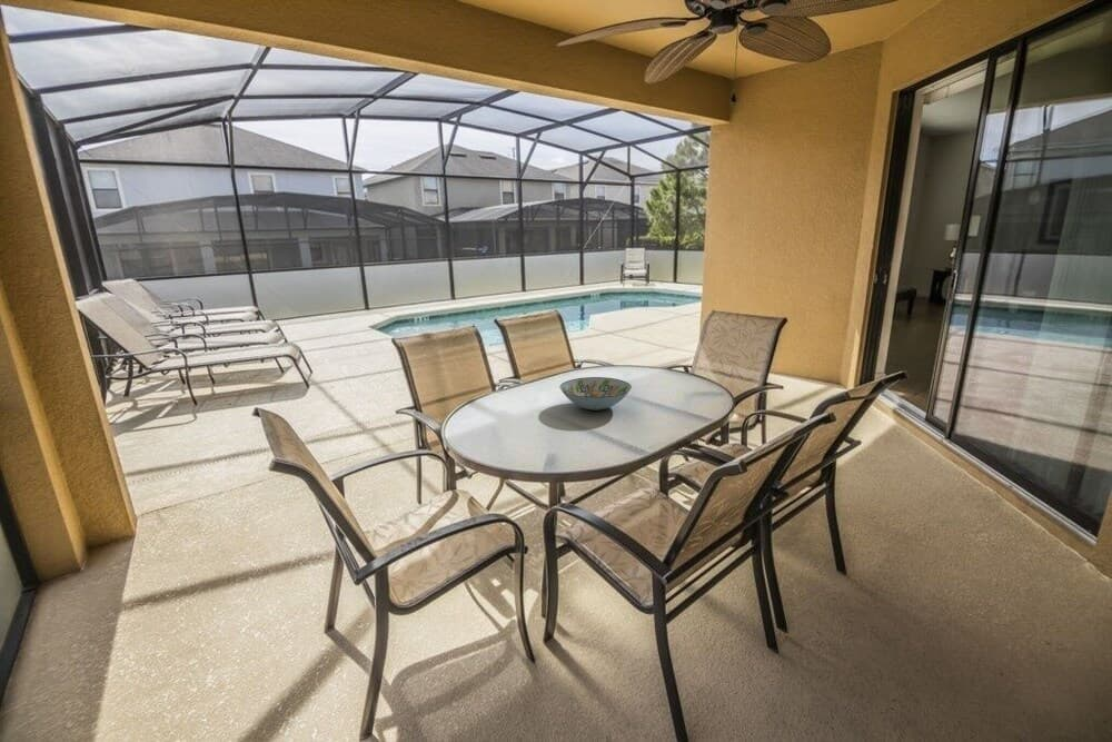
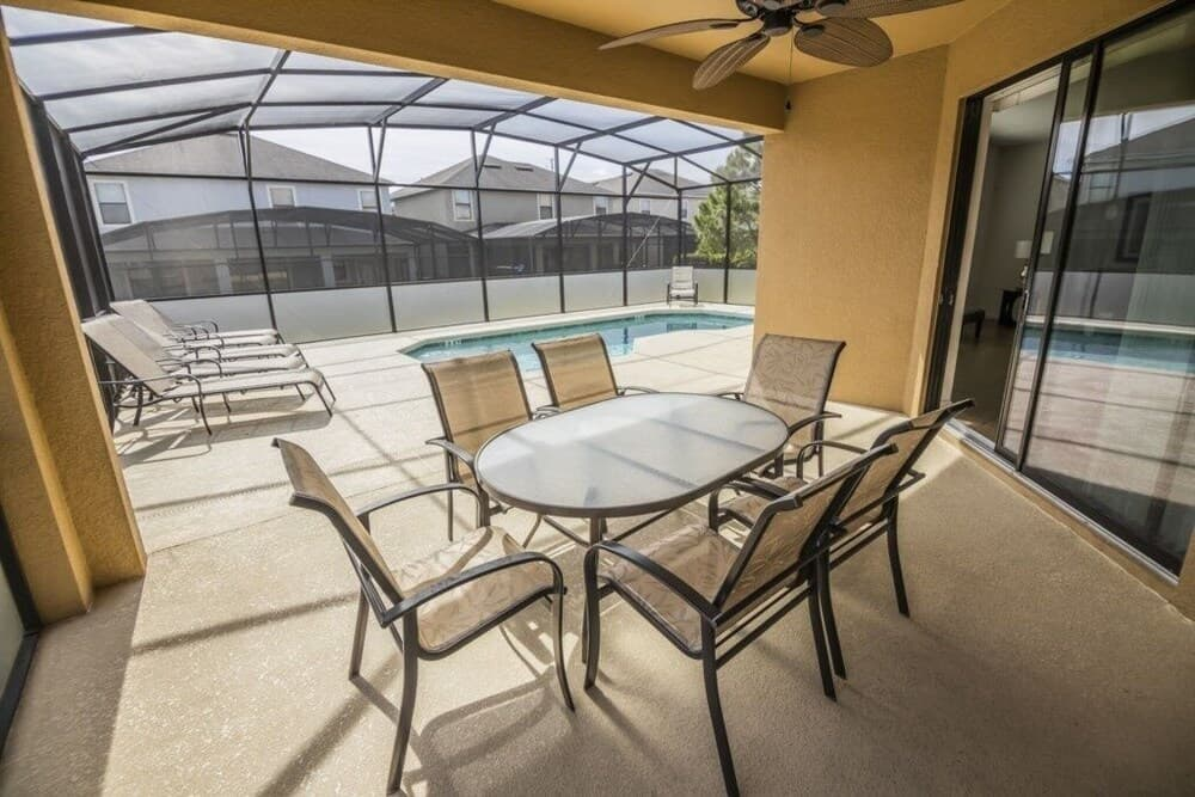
- decorative bowl (595, 396)
